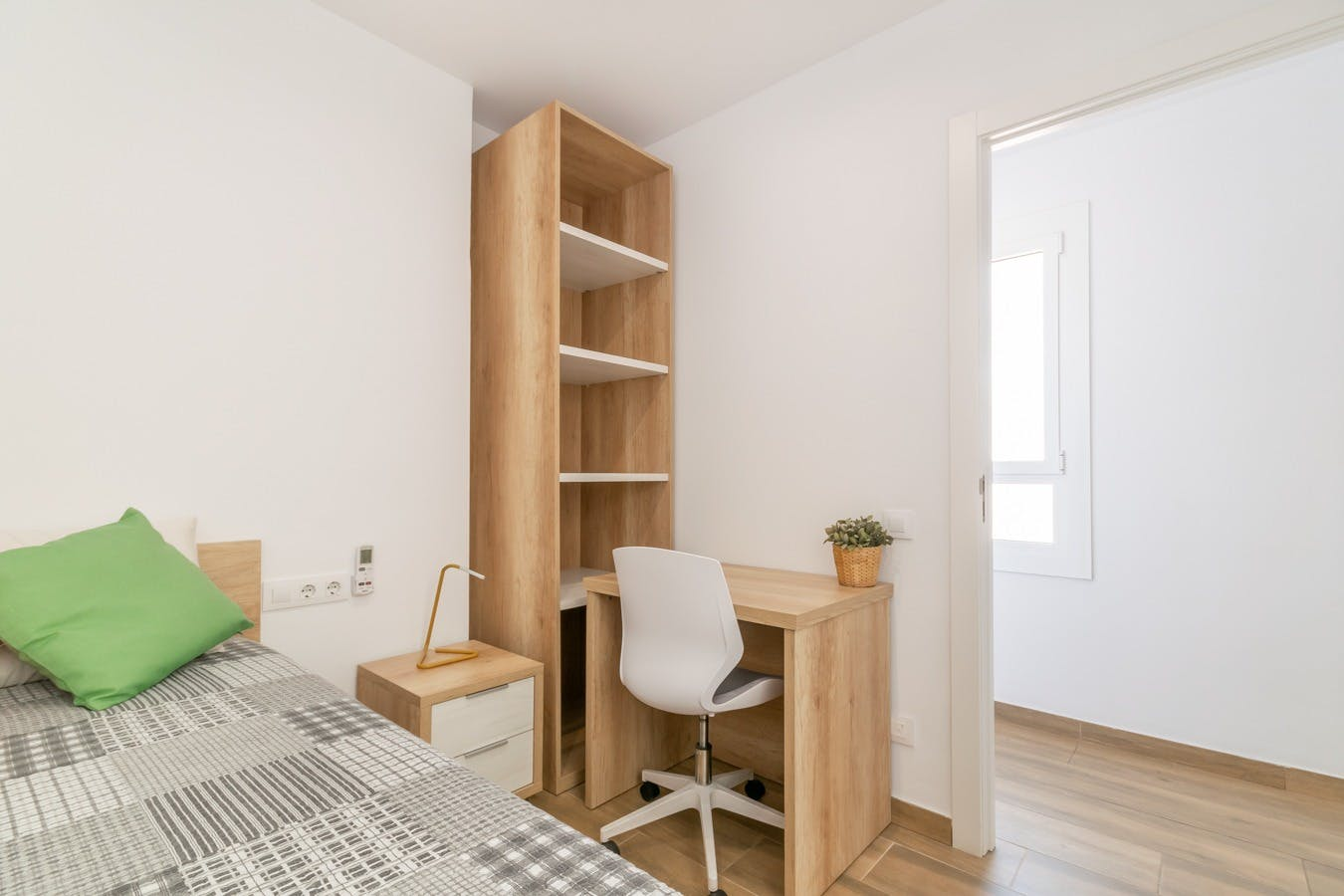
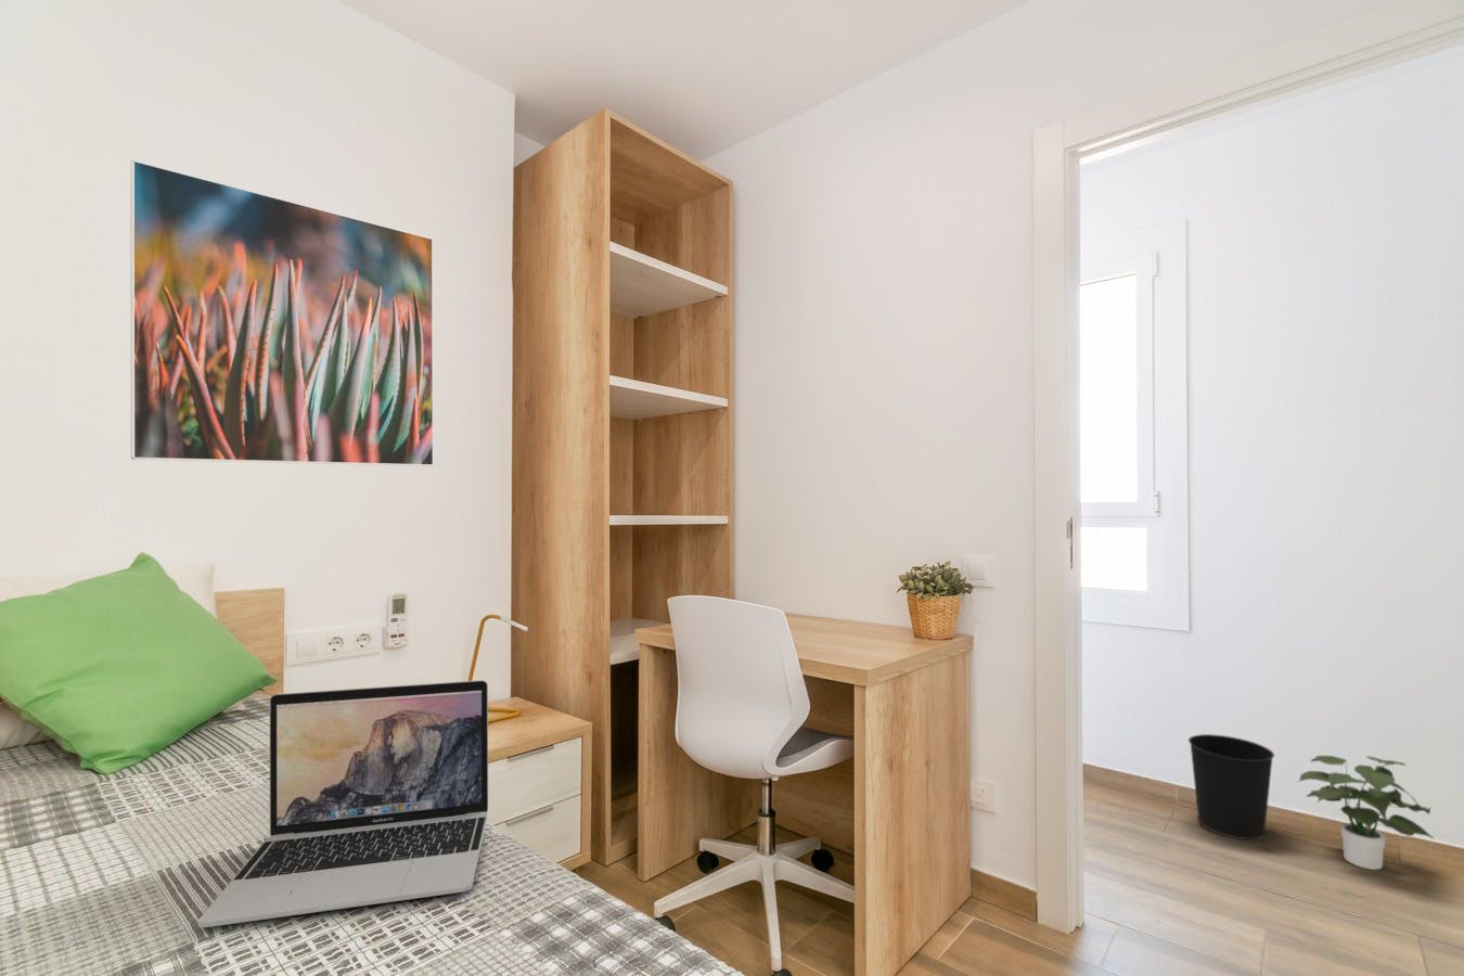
+ potted plant (1362, 809)
+ laptop (364, 786)
+ wastebasket (1230, 786)
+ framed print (302, 334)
